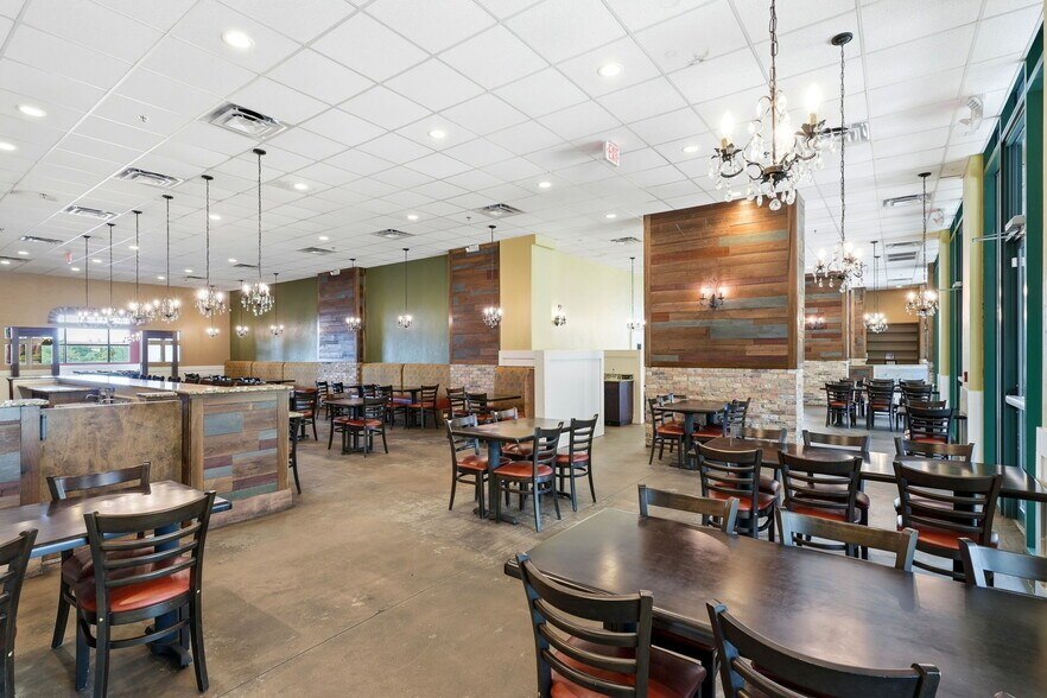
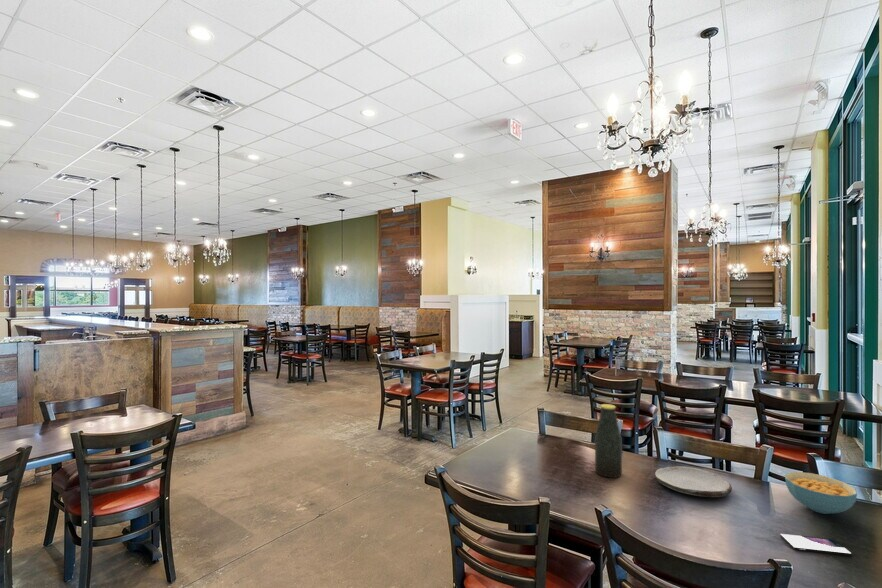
+ plate (691, 481)
+ cereal bowl (819, 496)
+ bottle (608, 439)
+ smartphone (814, 544)
